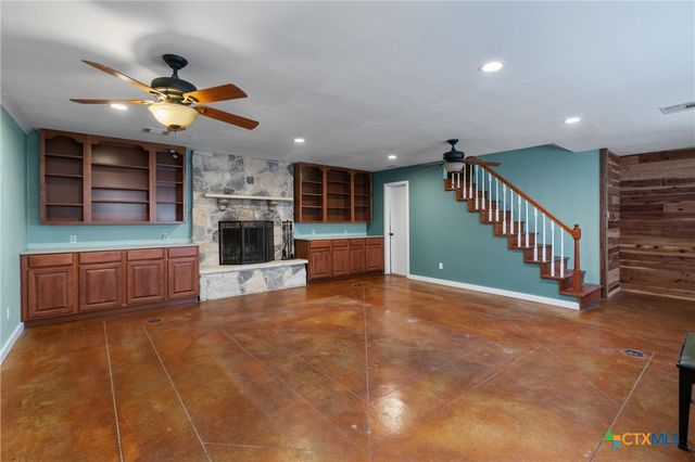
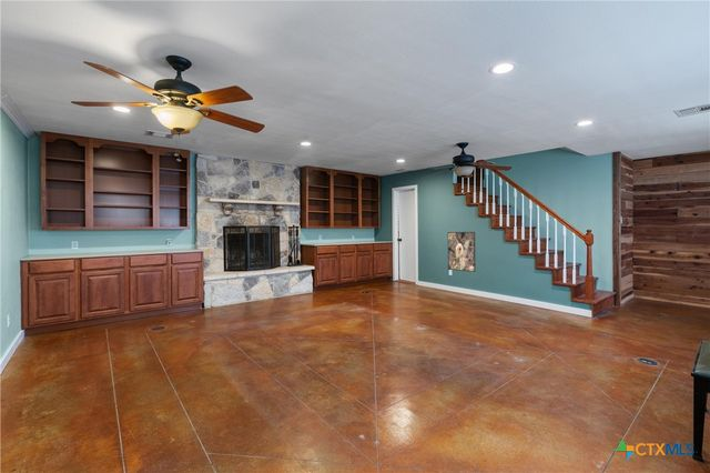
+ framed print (460, 251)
